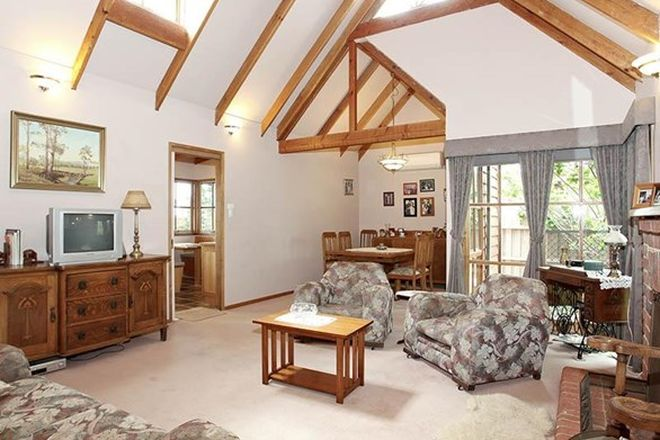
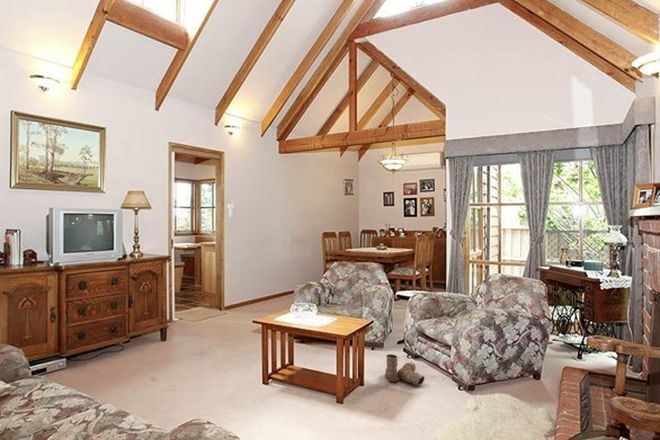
+ boots (403, 366)
